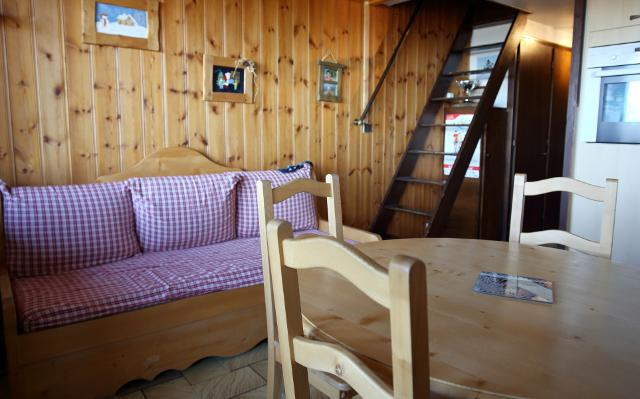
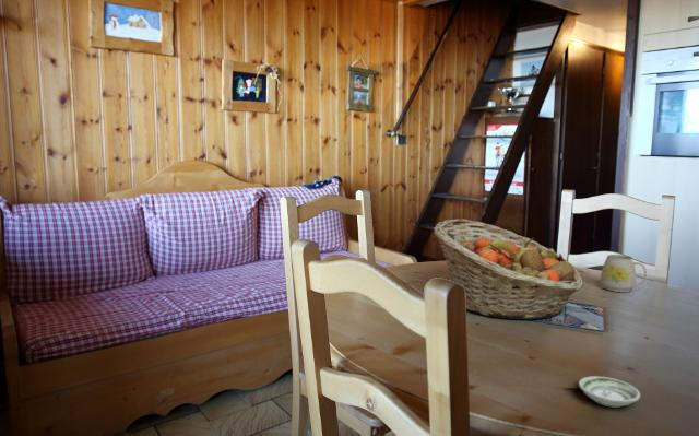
+ saucer (608, 393)
+ mug (623, 273)
+ fruit basket (506, 263)
